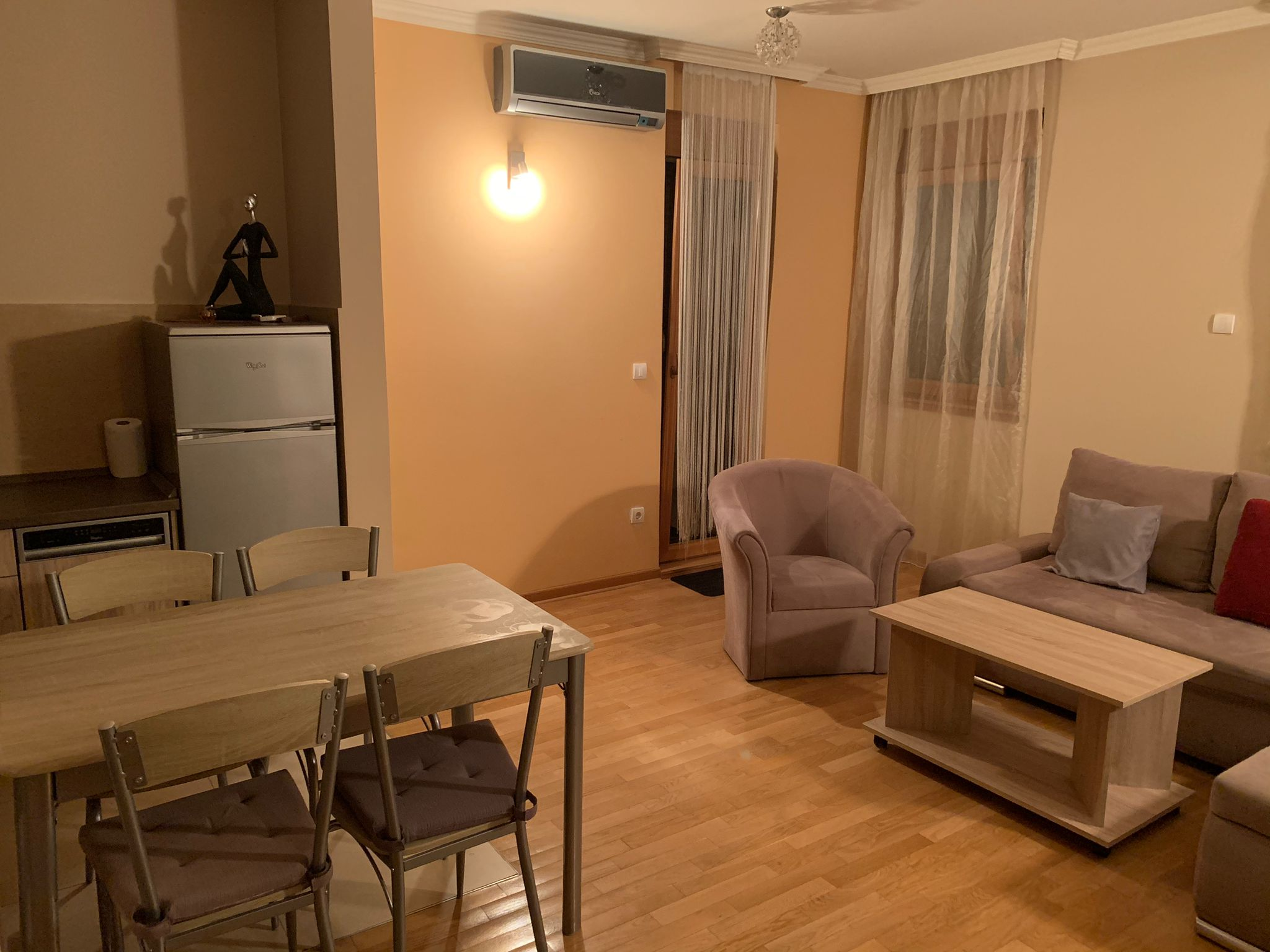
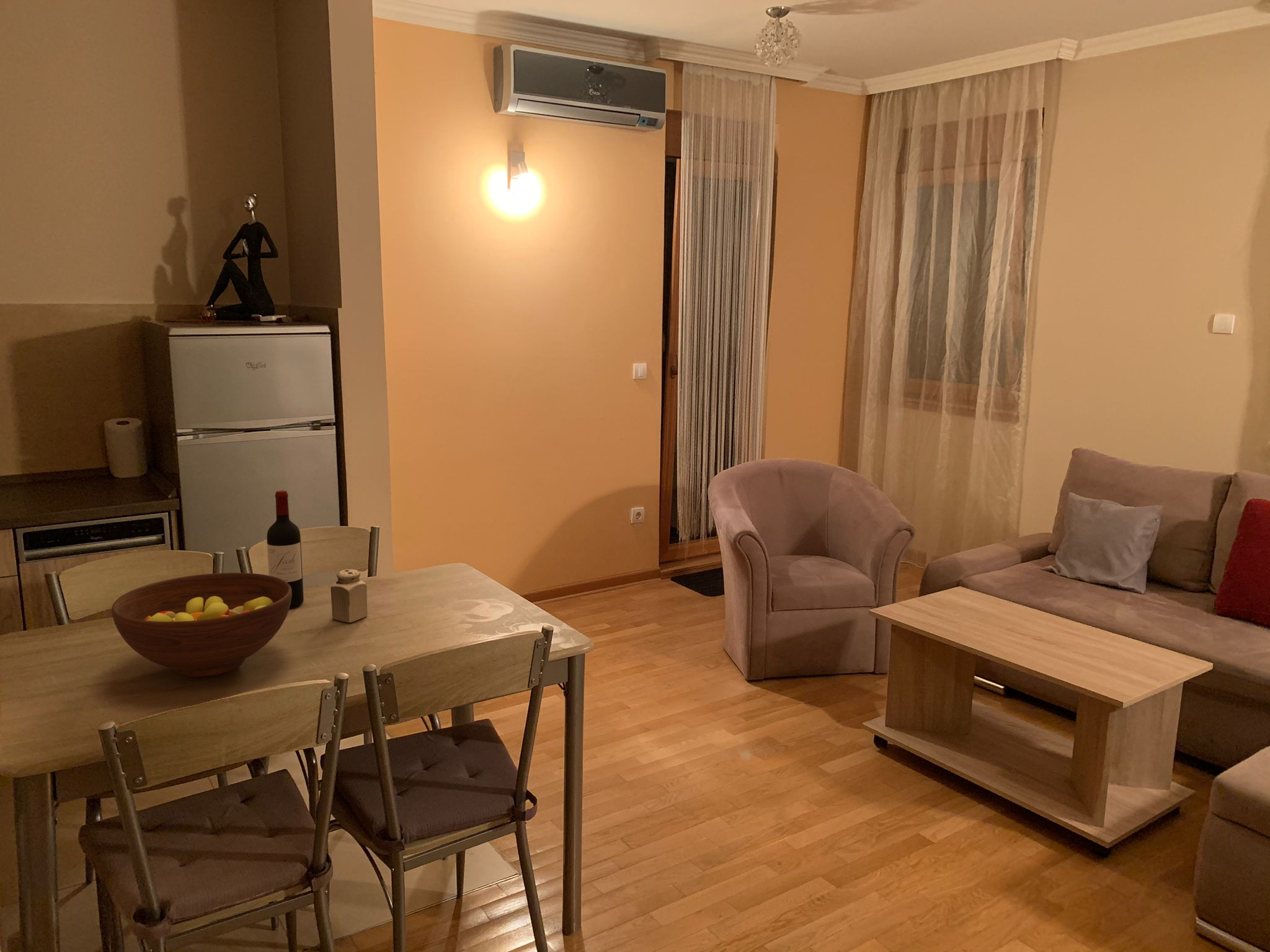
+ fruit bowl (207, 631)
+ wine bottle (284, 548)
+ salt shaker (349, 594)
